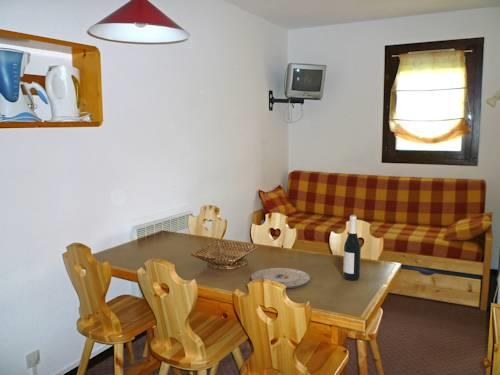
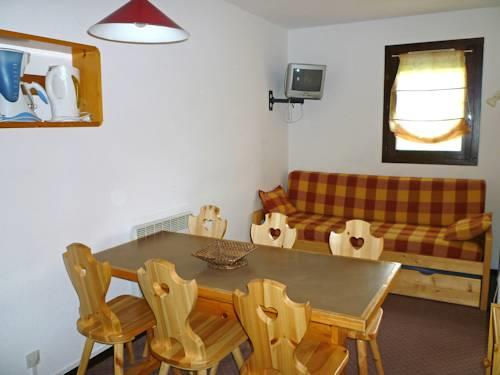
- plate (280, 277)
- wine bottle (352, 246)
